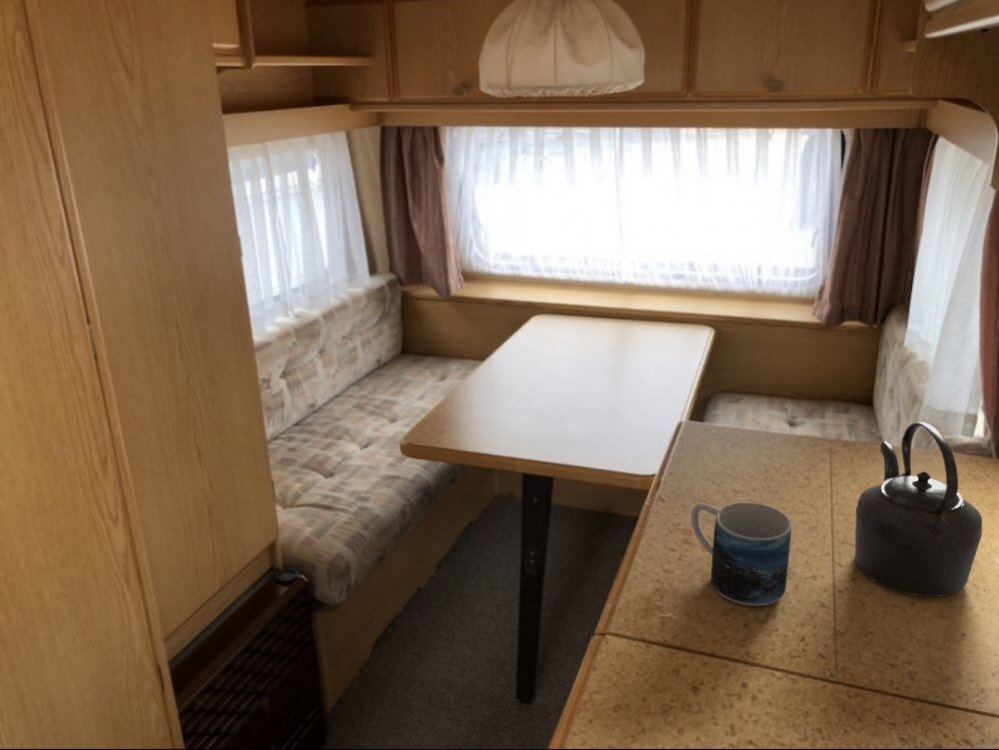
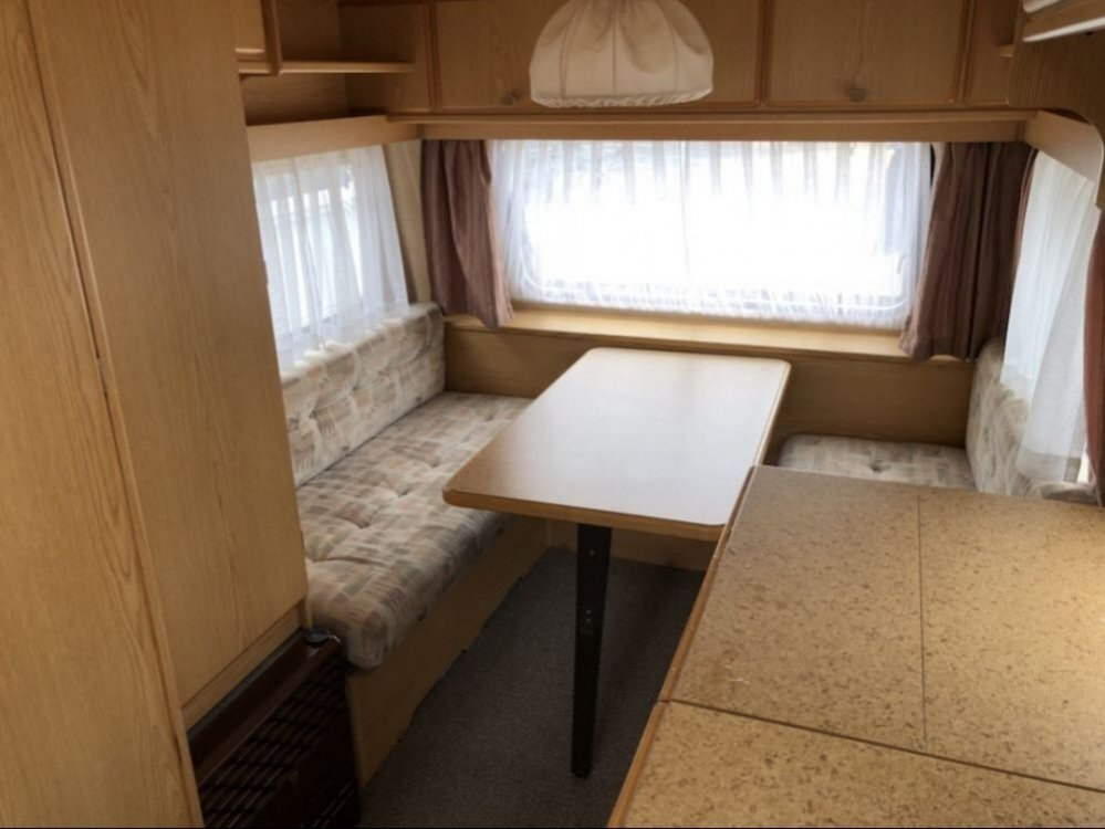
- kettle (910, 488)
- mug (735, 546)
